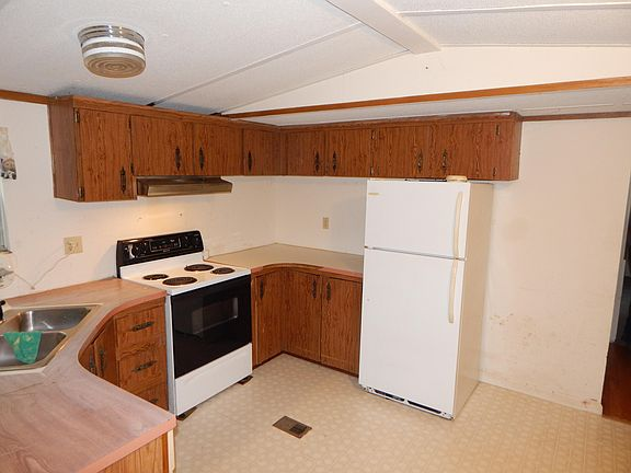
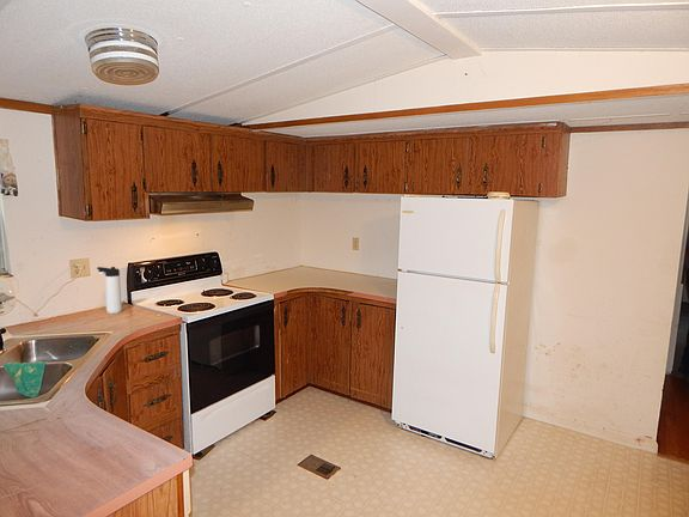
+ thermos bottle (109, 290)
